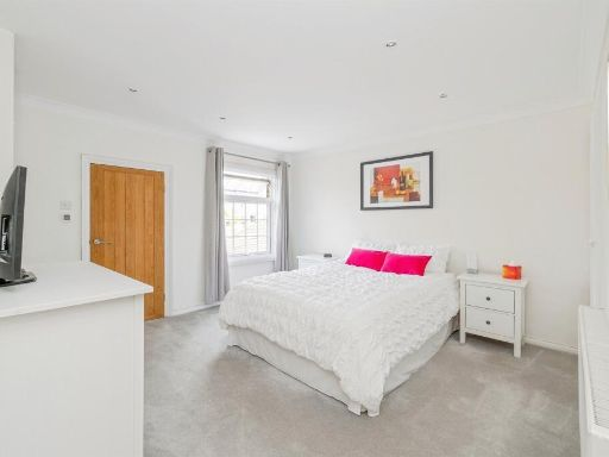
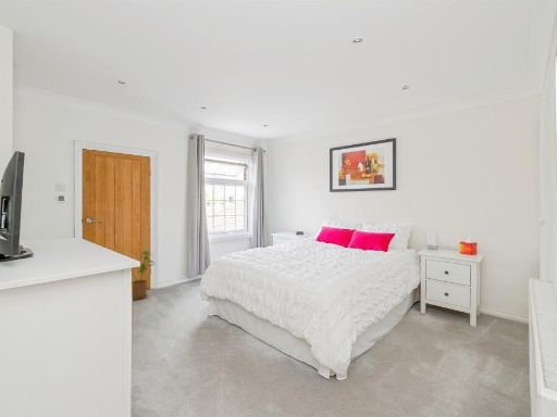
+ house plant (141, 274)
